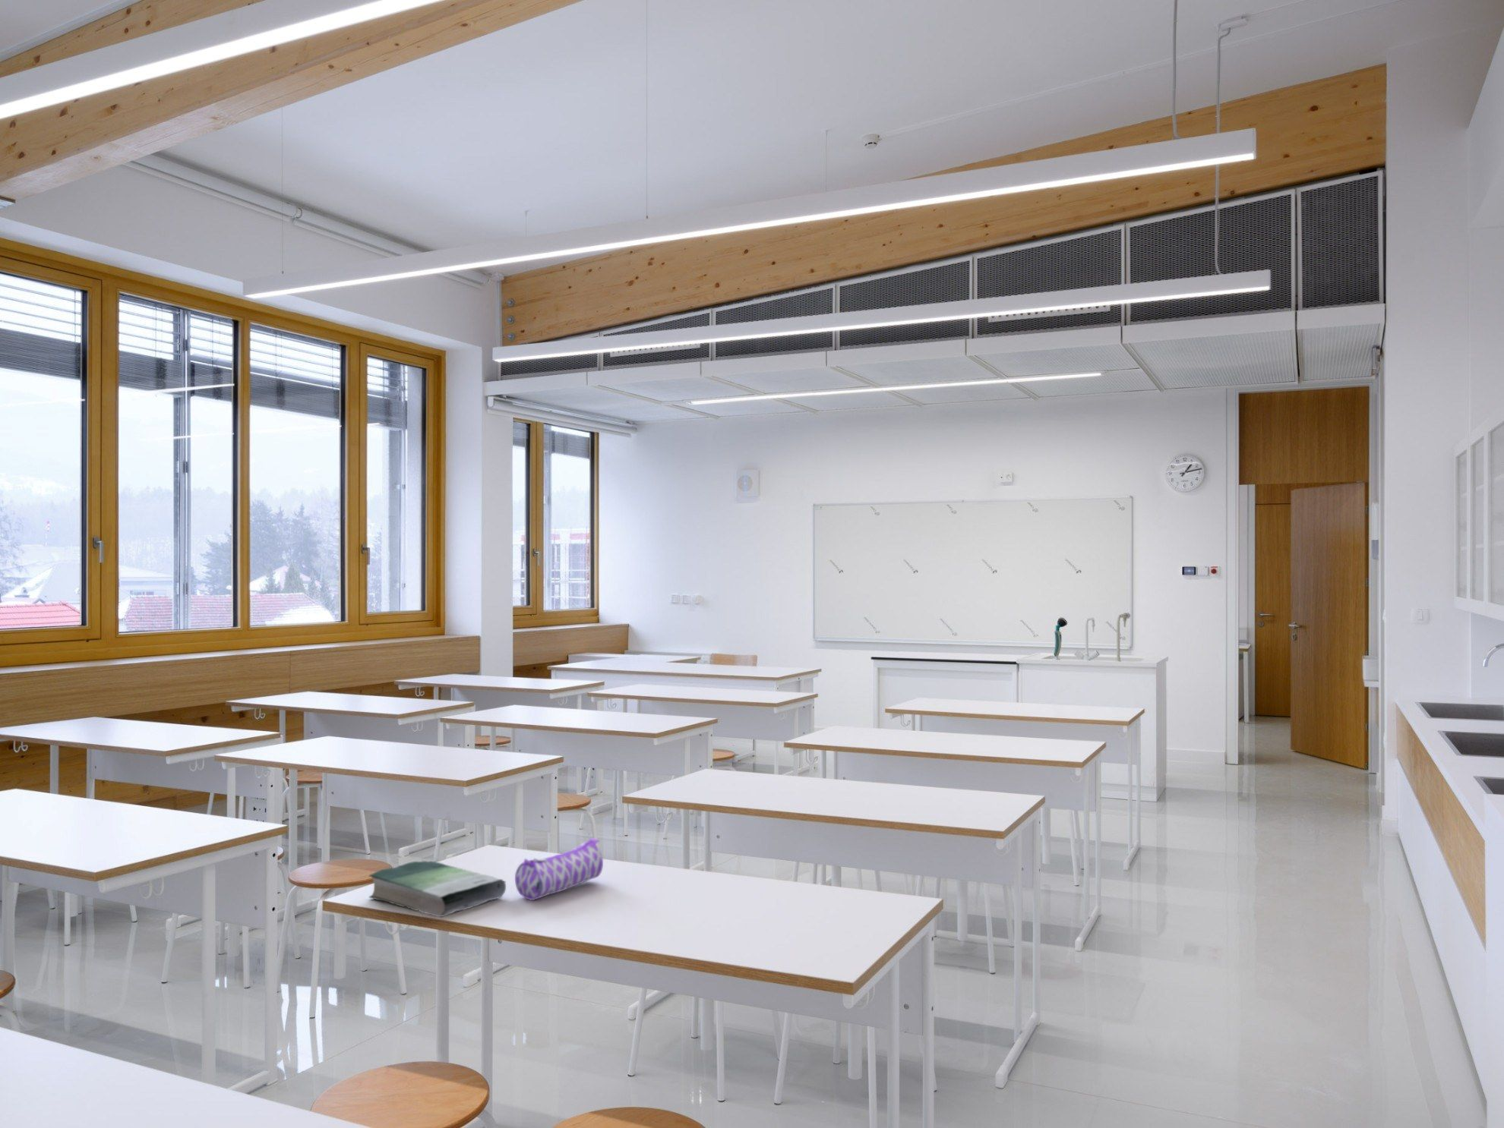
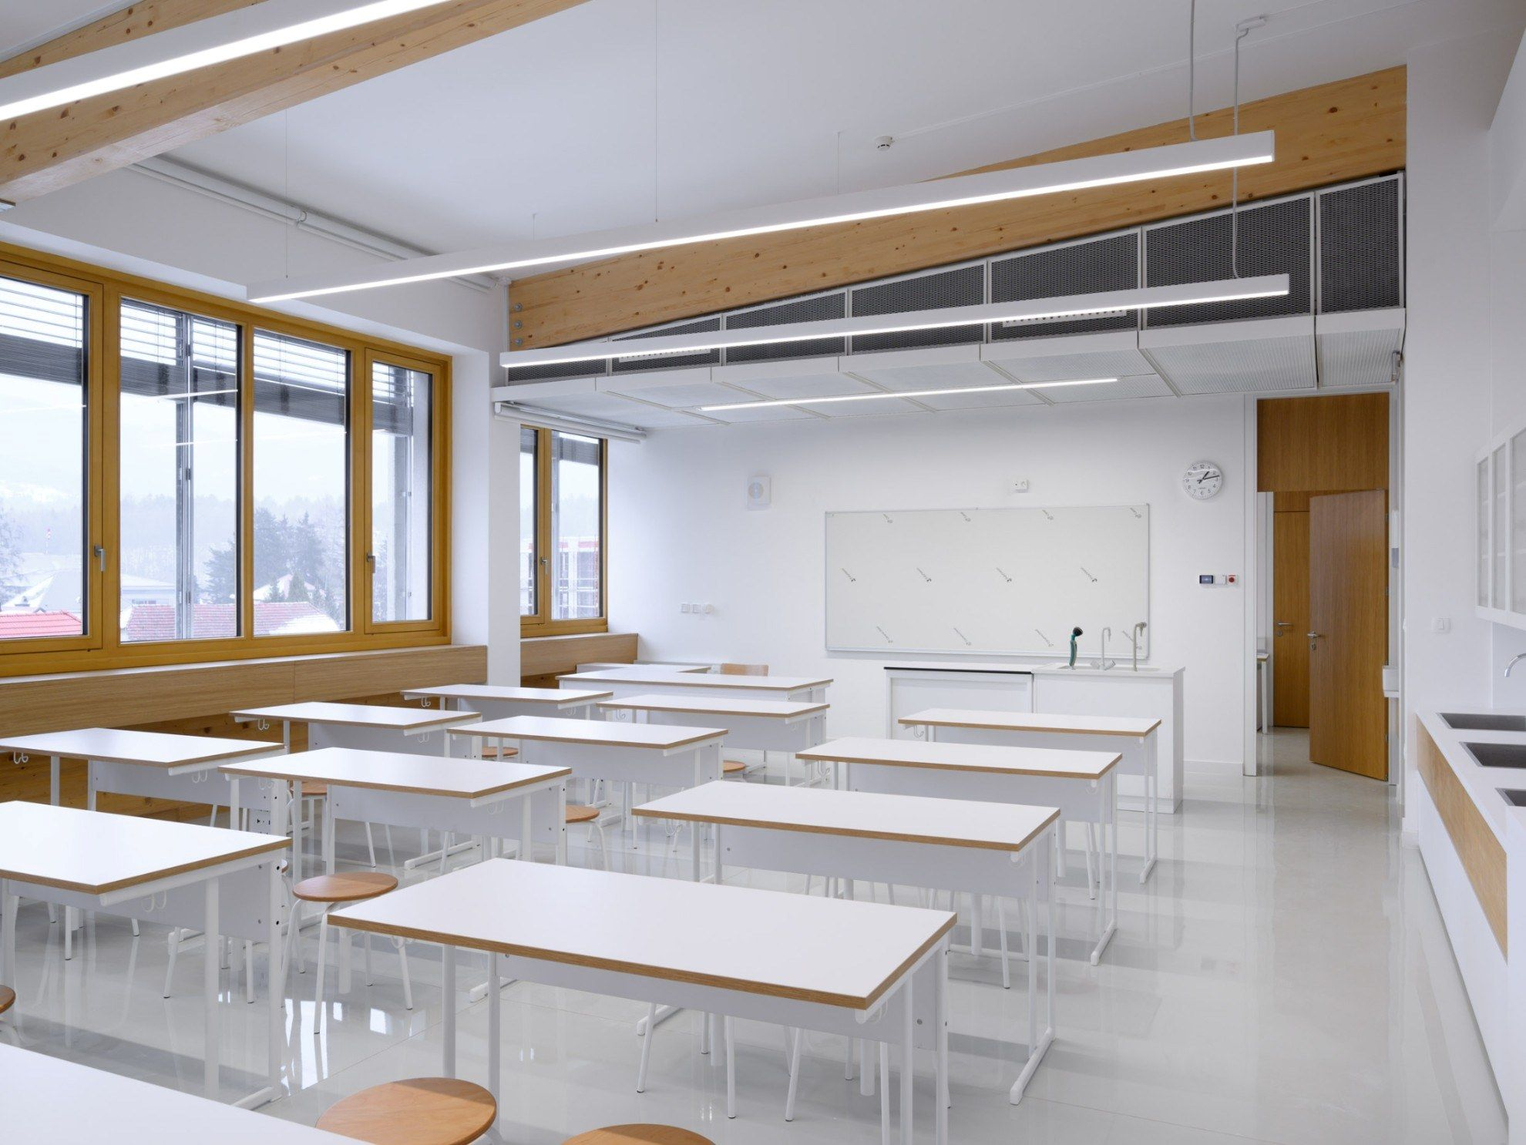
- book (437, 884)
- pencil case (559, 869)
